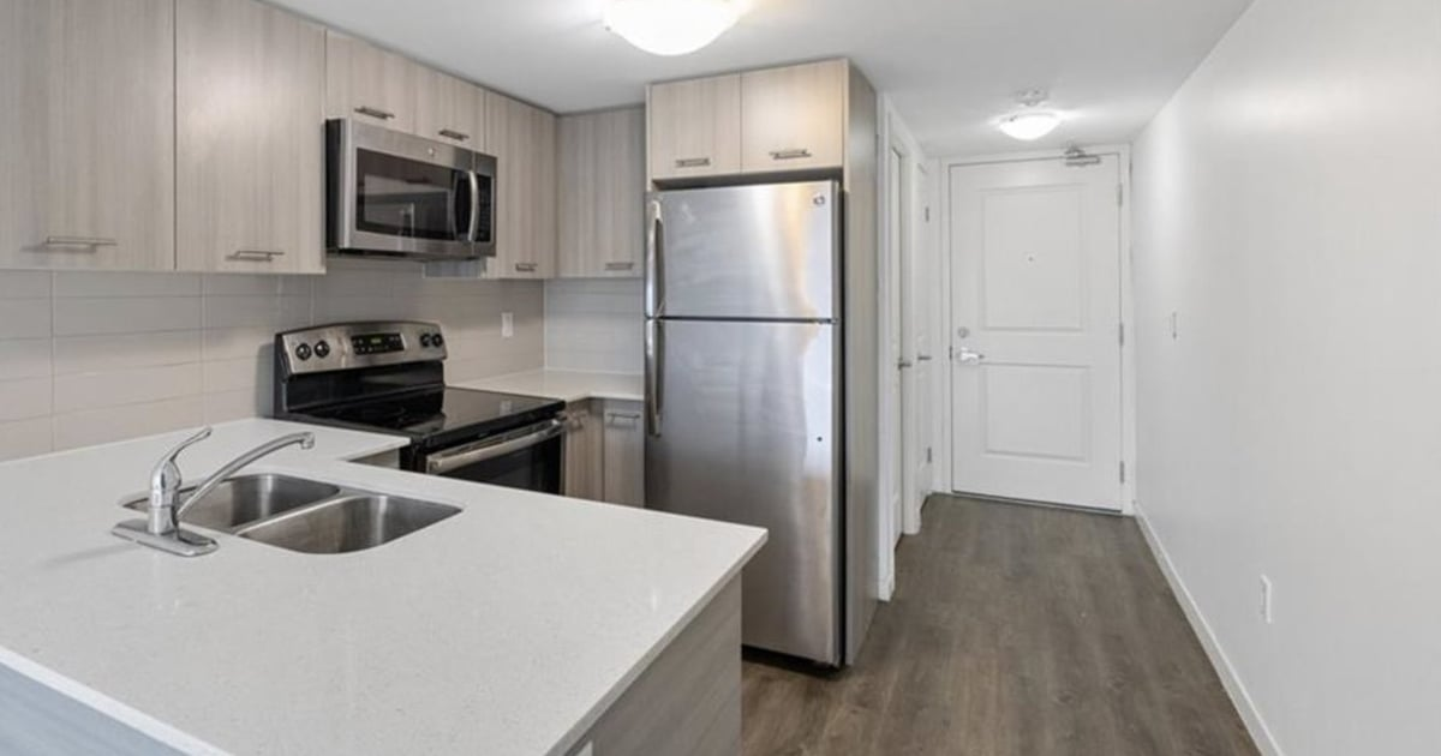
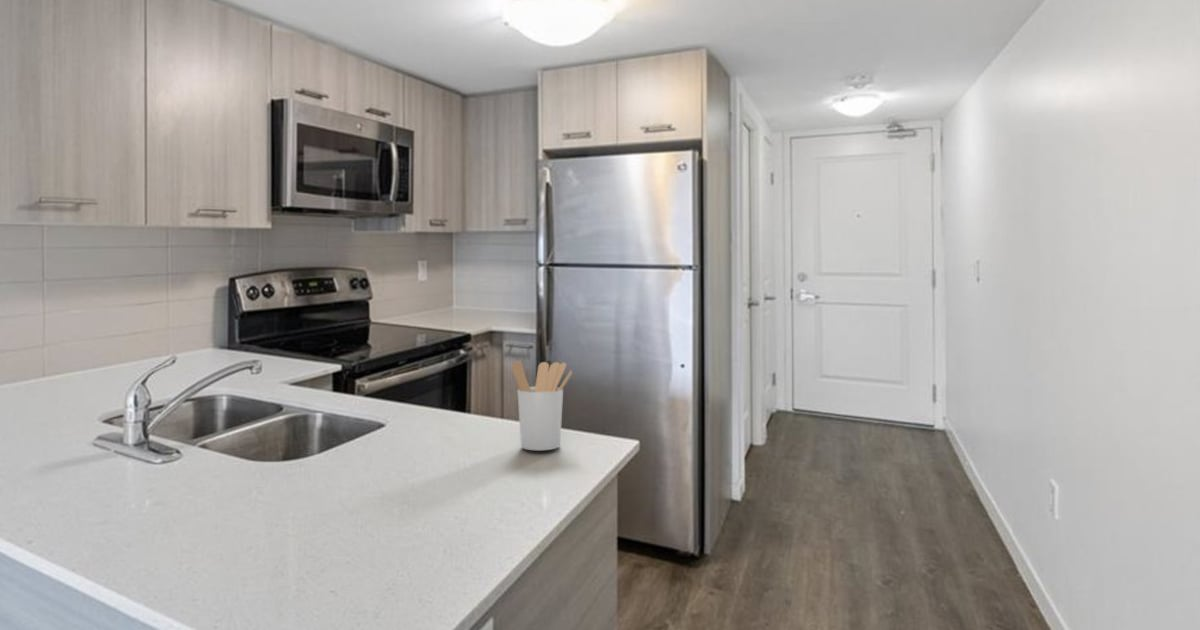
+ utensil holder (544, 402)
